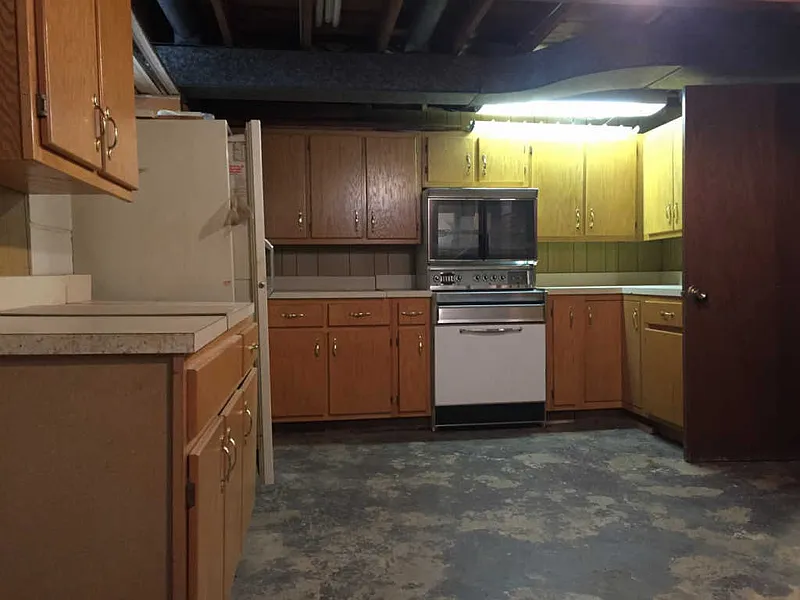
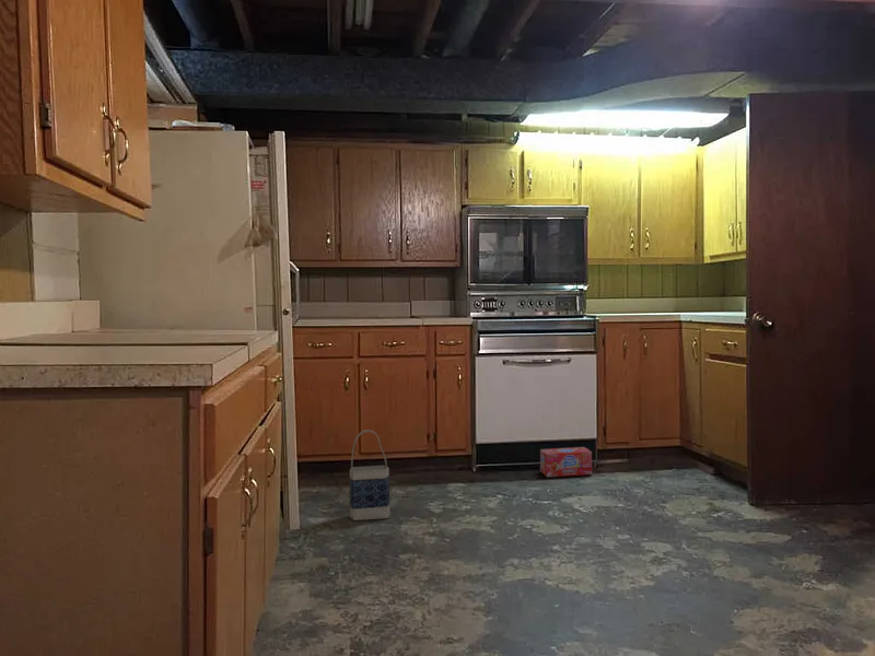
+ bag (369, 473)
+ box (565, 461)
